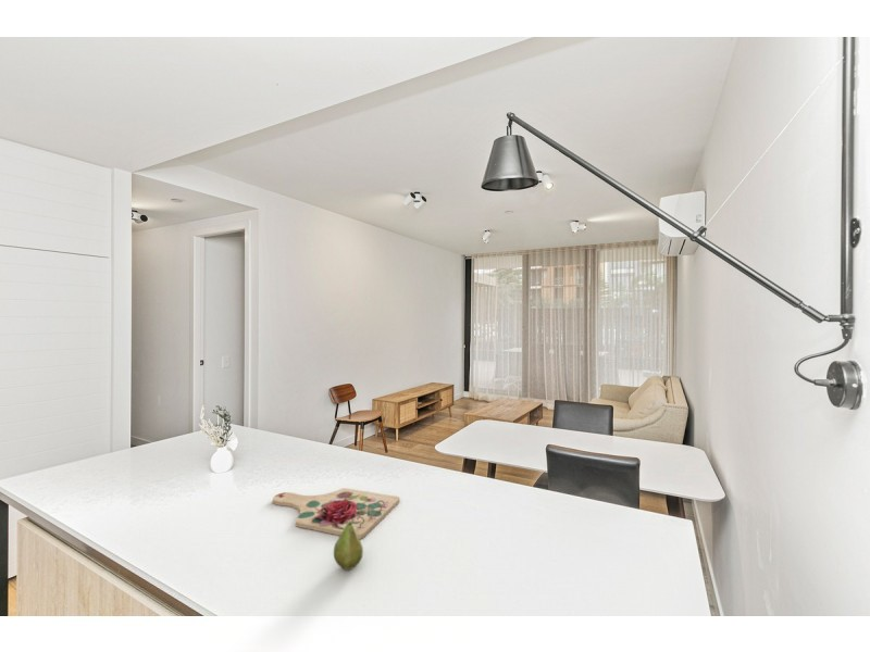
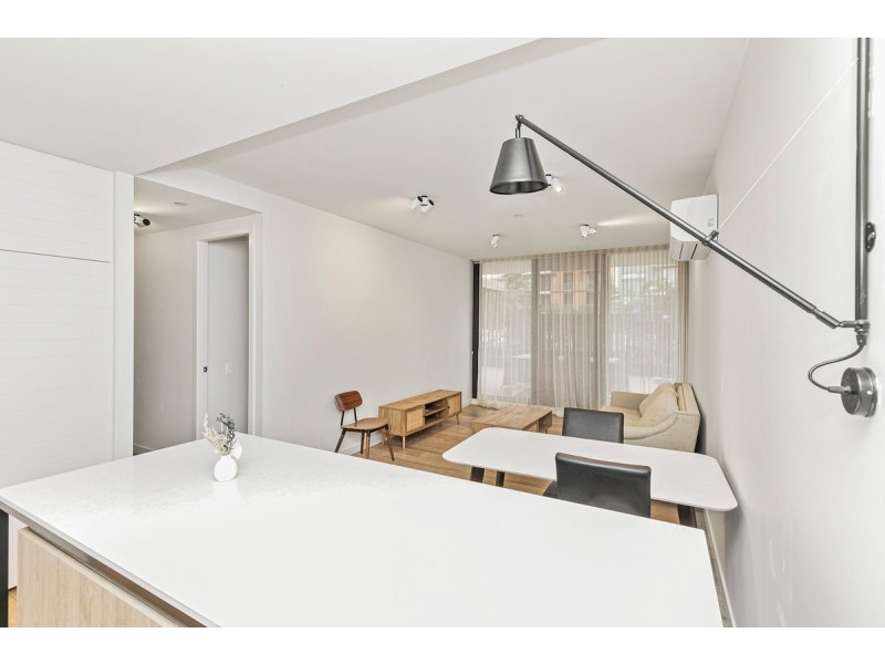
- fruit (348, 540)
- cutting board (326, 500)
